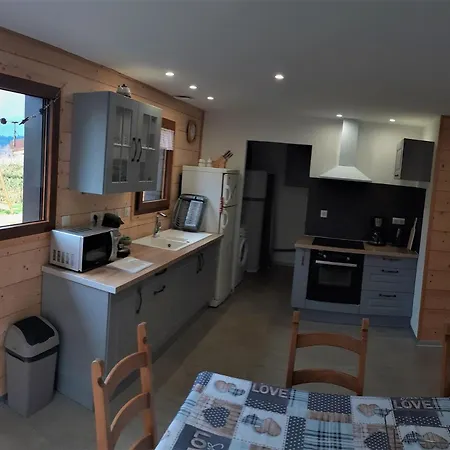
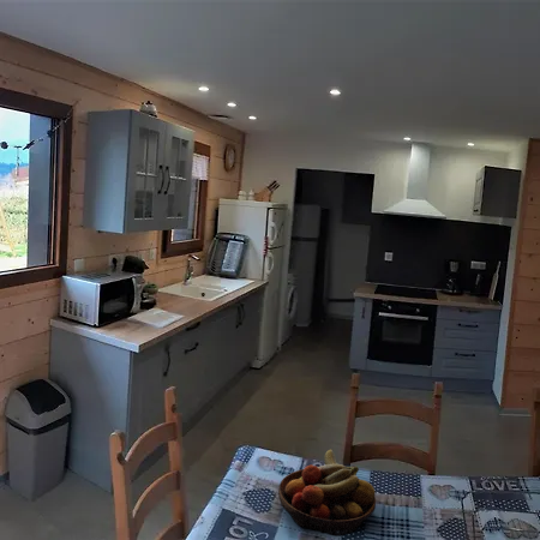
+ fruit bowl (326, 487)
